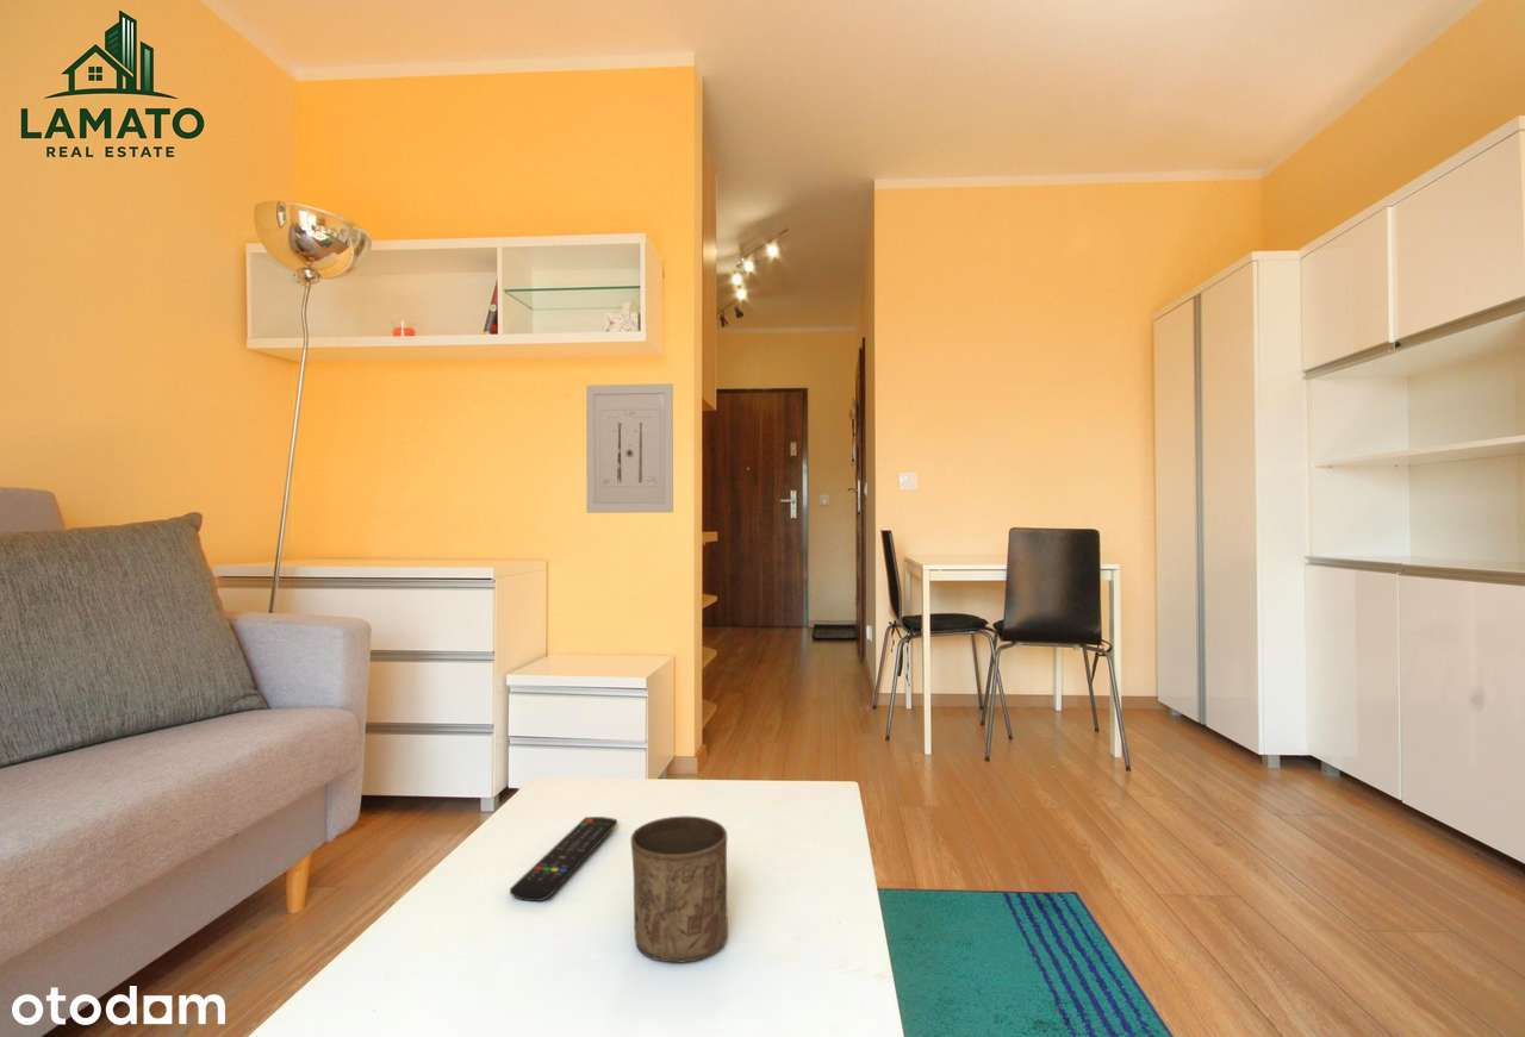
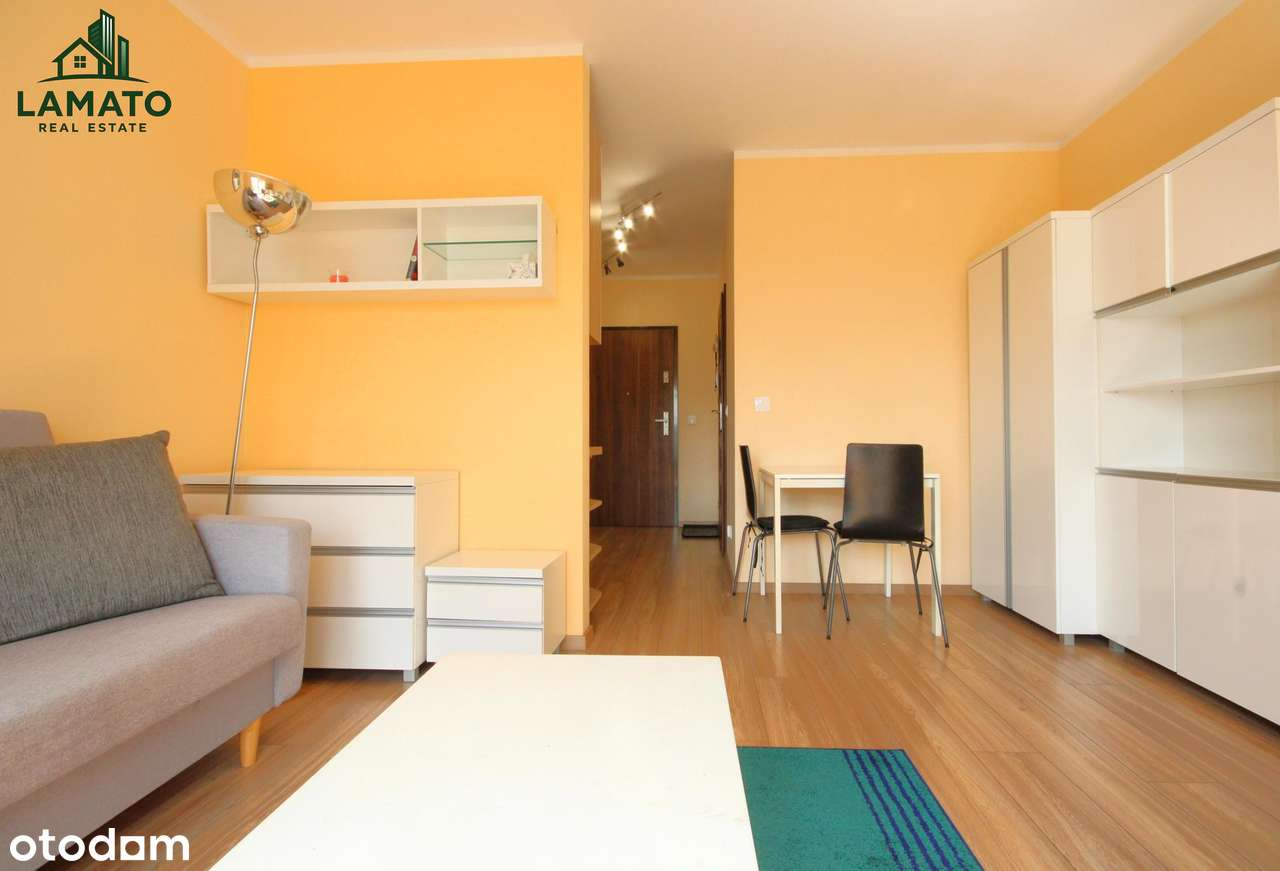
- wall art (629, 448)
- remote control (569, 854)
- cup (679, 886)
